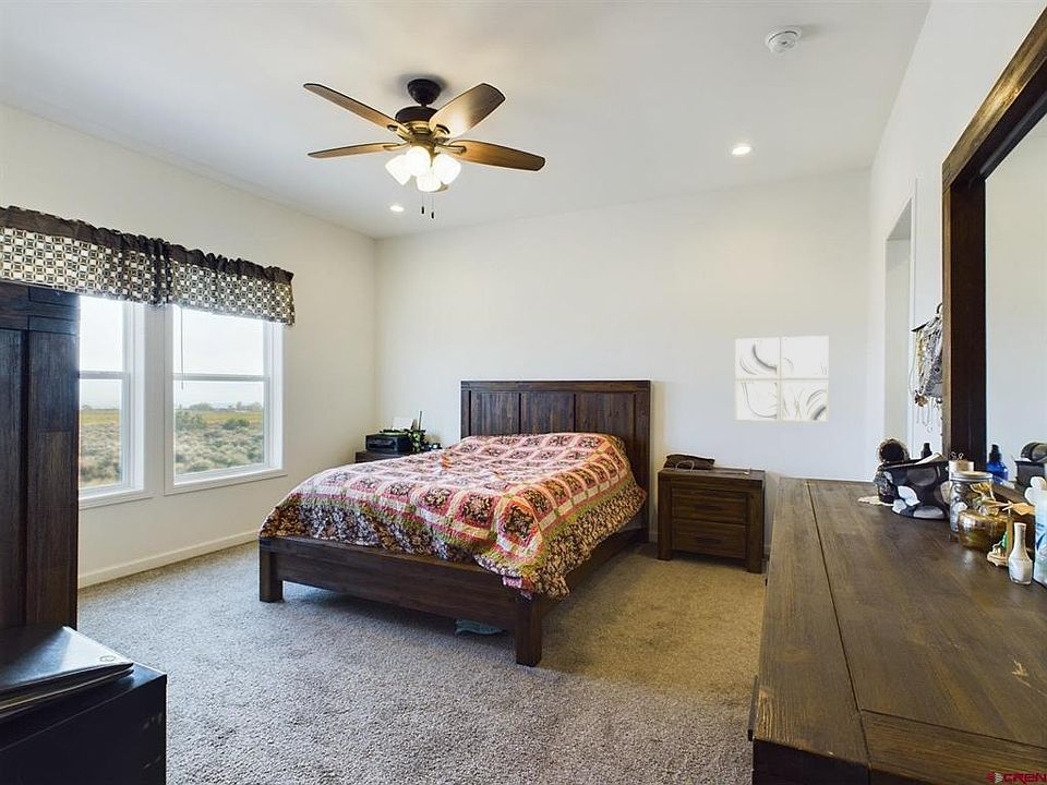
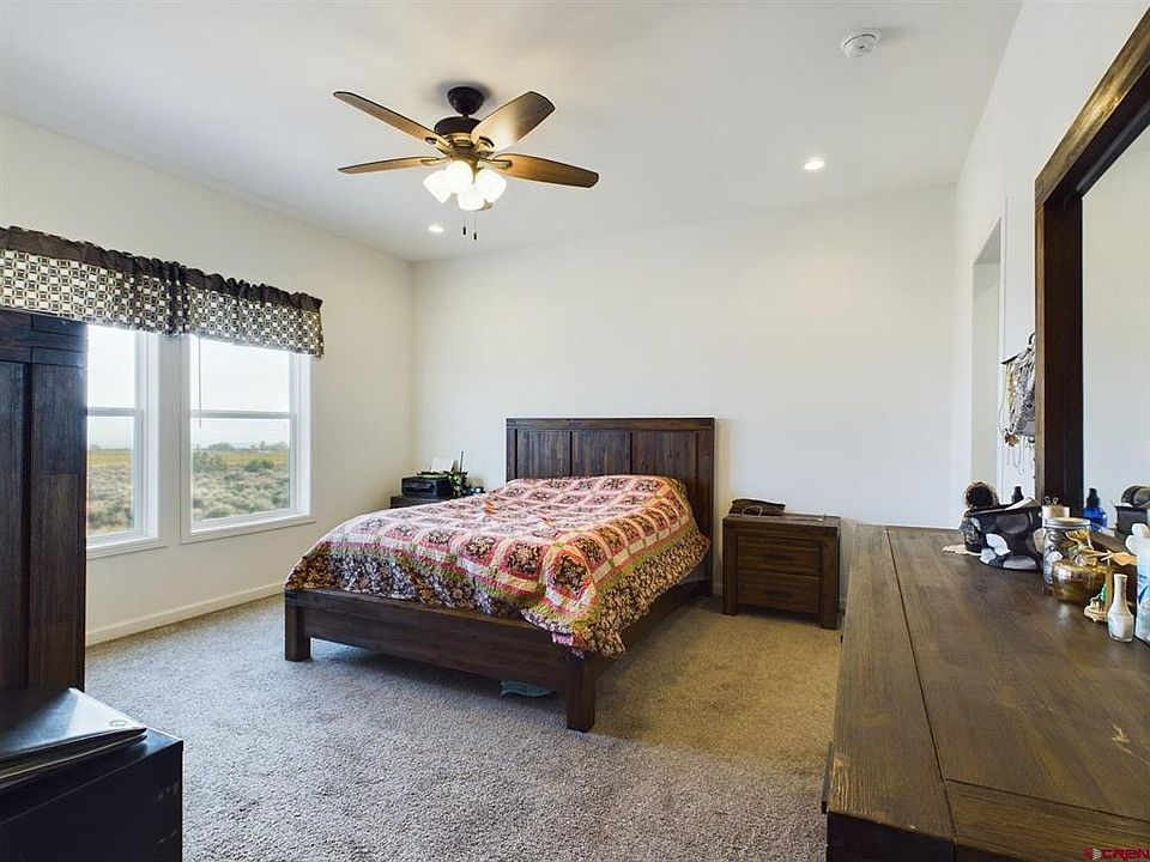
- wall art (778, 381)
